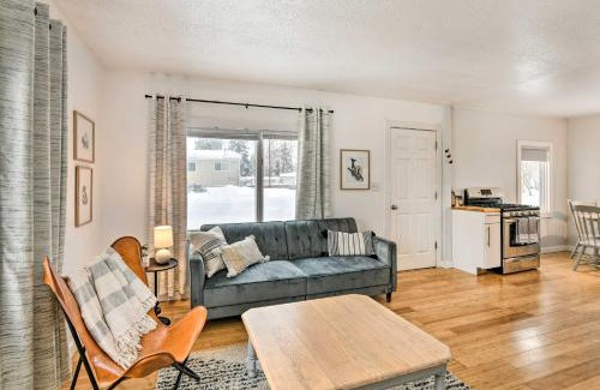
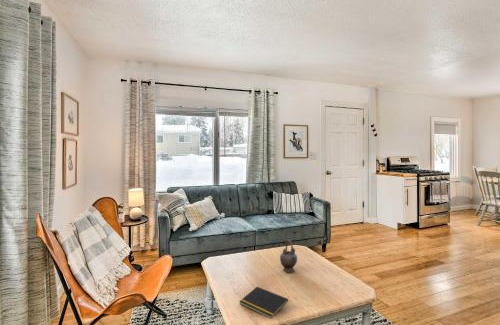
+ teapot (289, 256)
+ notepad (263, 301)
